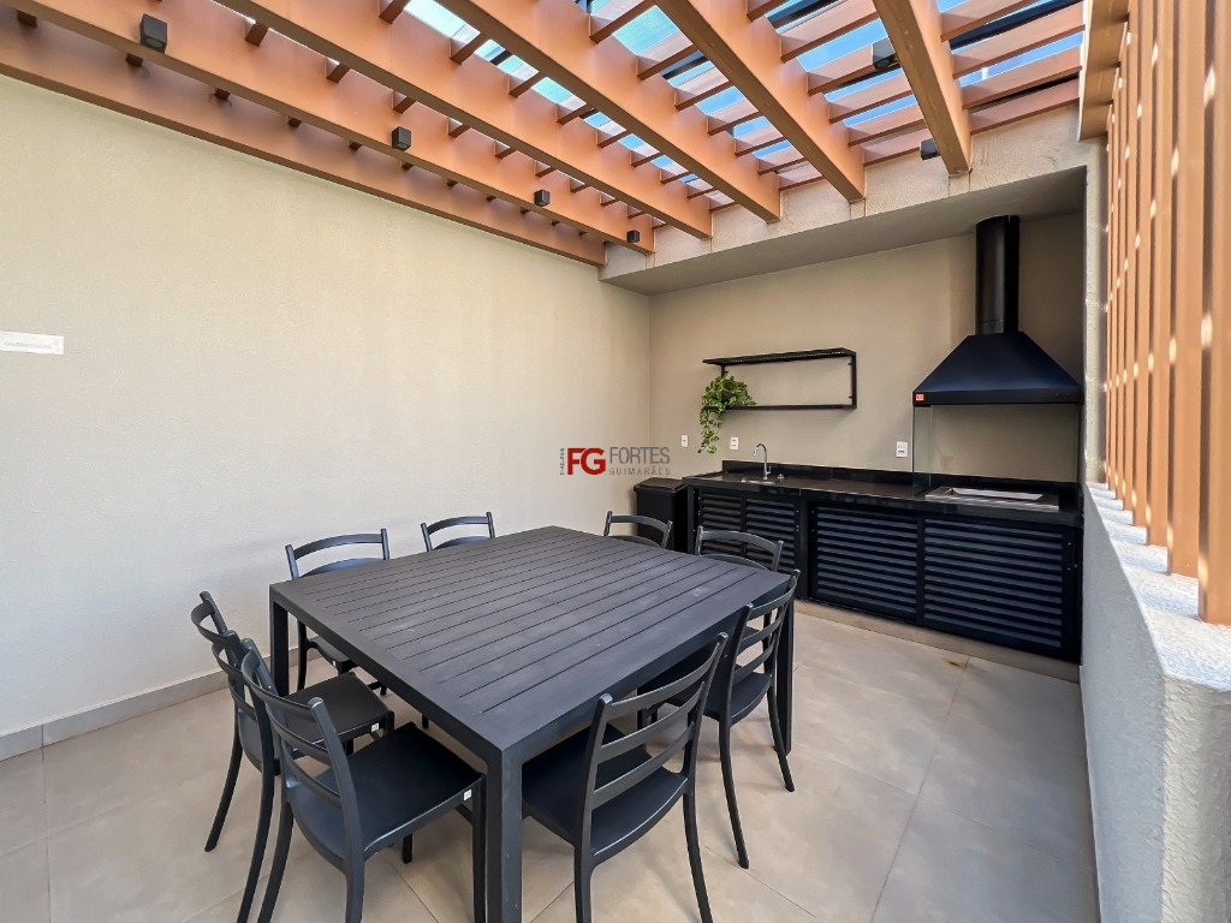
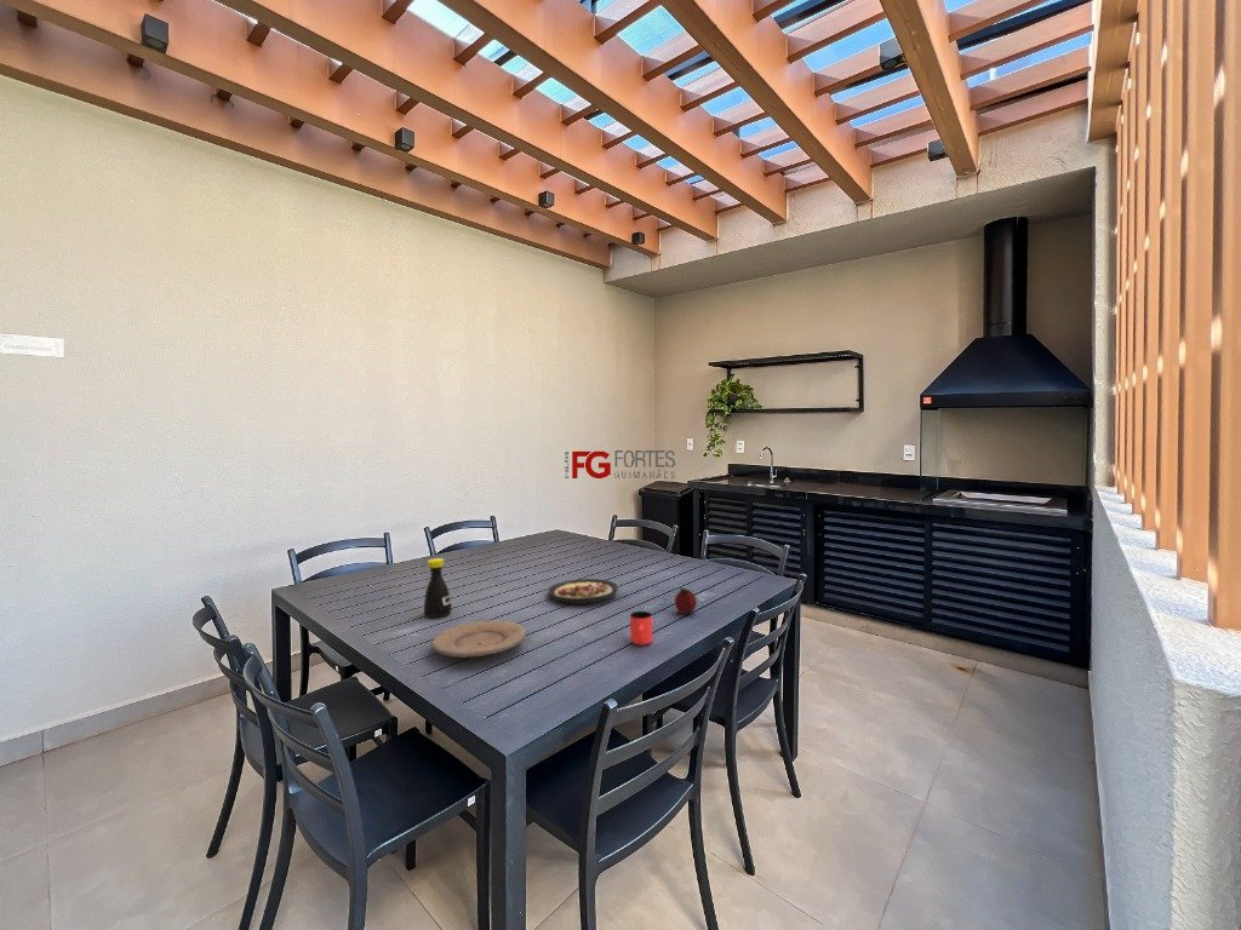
+ fruit (685, 599)
+ plate (480, 641)
+ plate (583, 589)
+ cup (641, 630)
+ bottle (436, 586)
